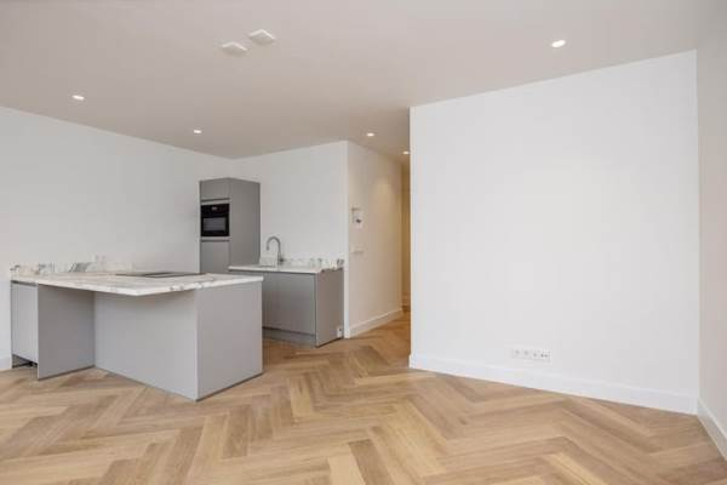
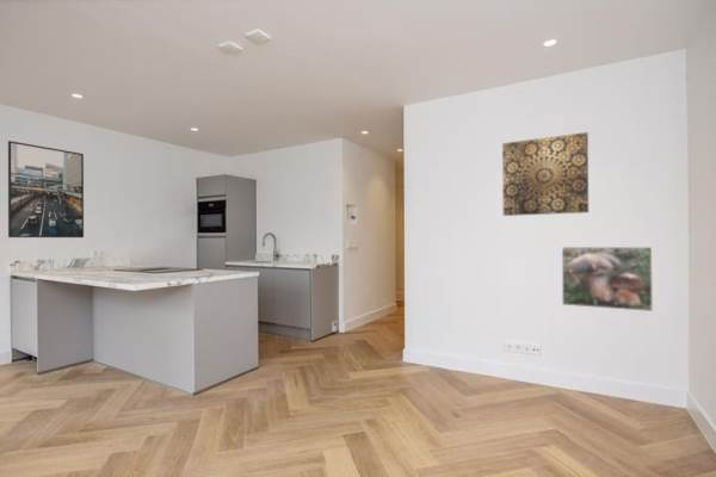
+ wall art (543, 175)
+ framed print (48, 192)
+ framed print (604, 277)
